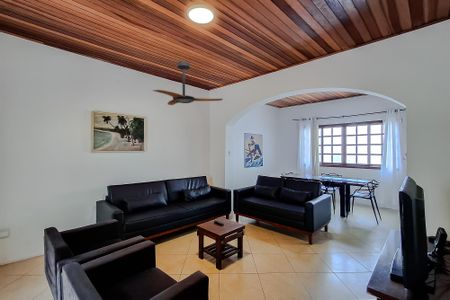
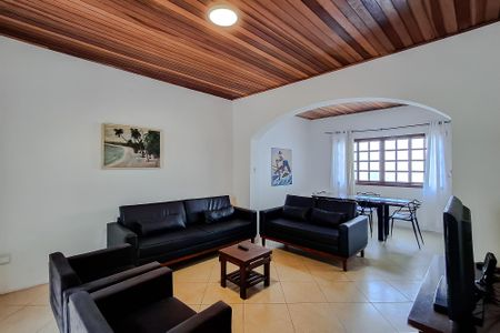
- ceiling fan (184, 83)
